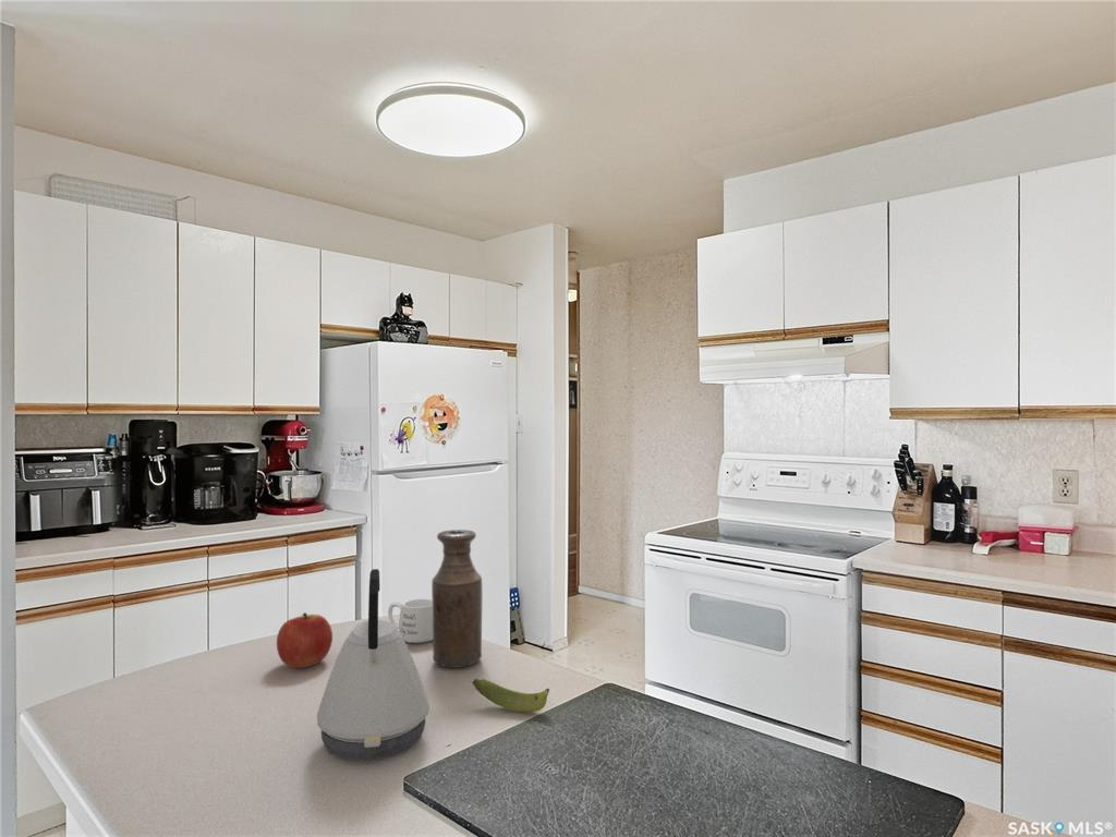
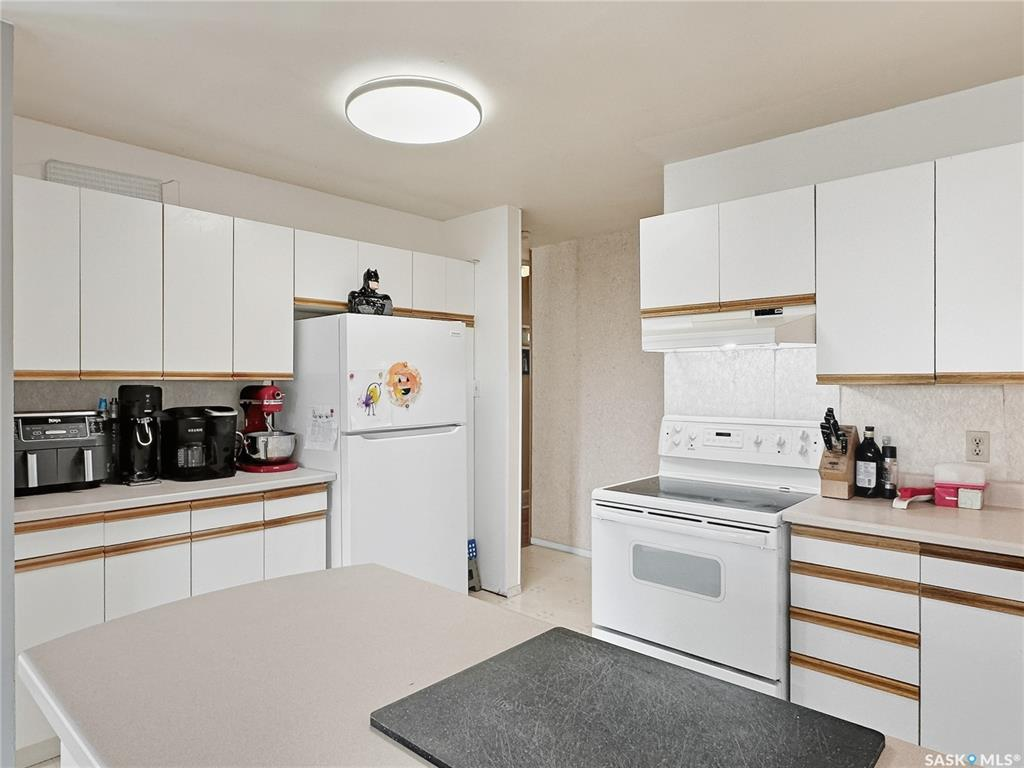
- kettle (374, 654)
- apple (304, 636)
- mug (412, 619)
- banana (509, 695)
- bottle (457, 596)
